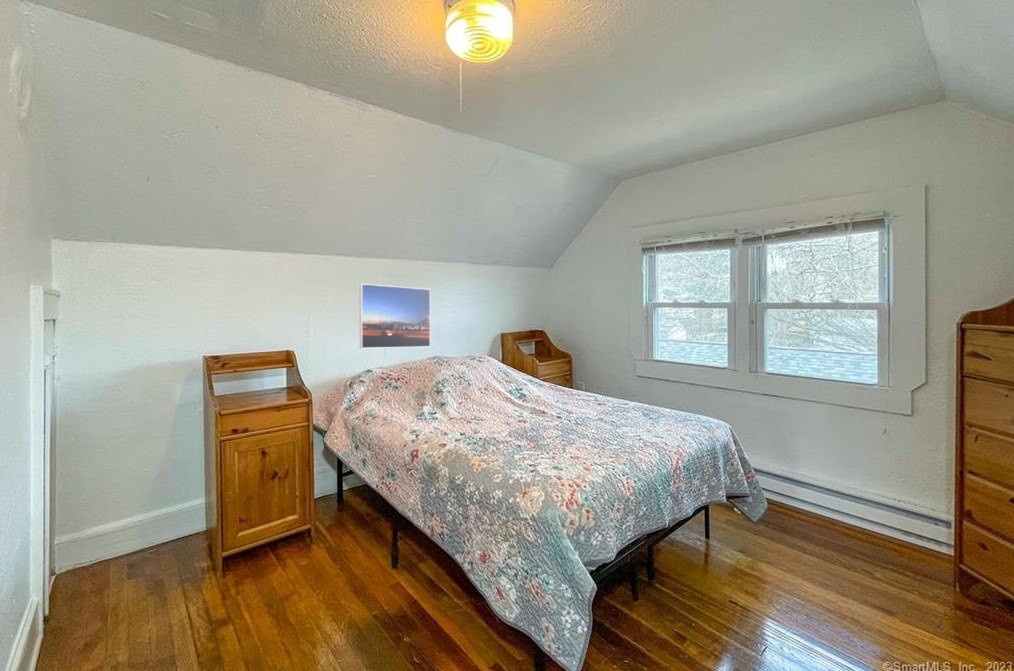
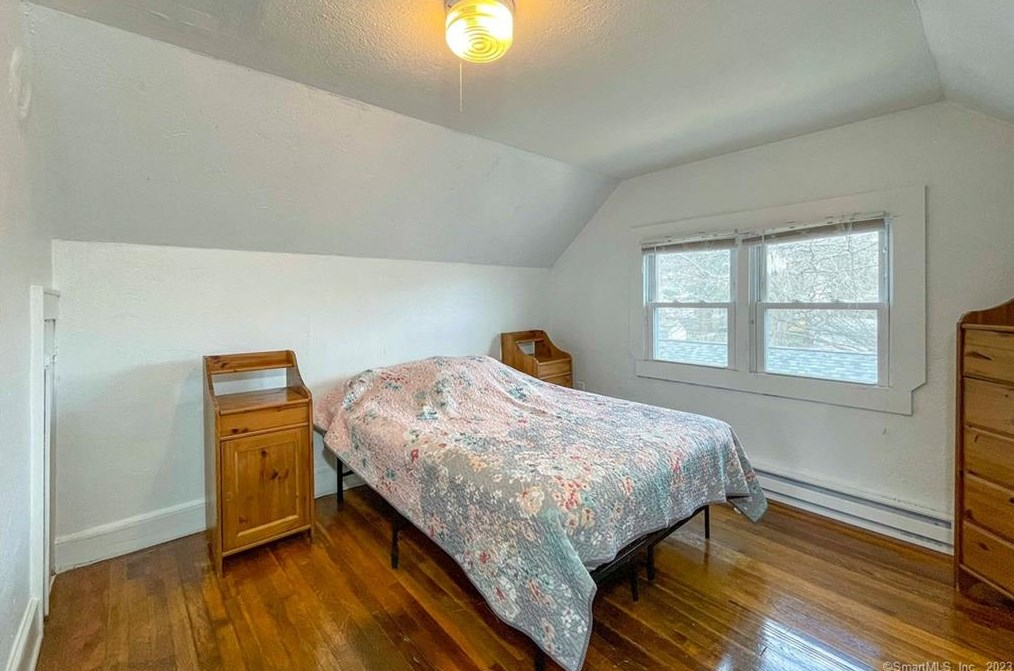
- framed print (397, 317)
